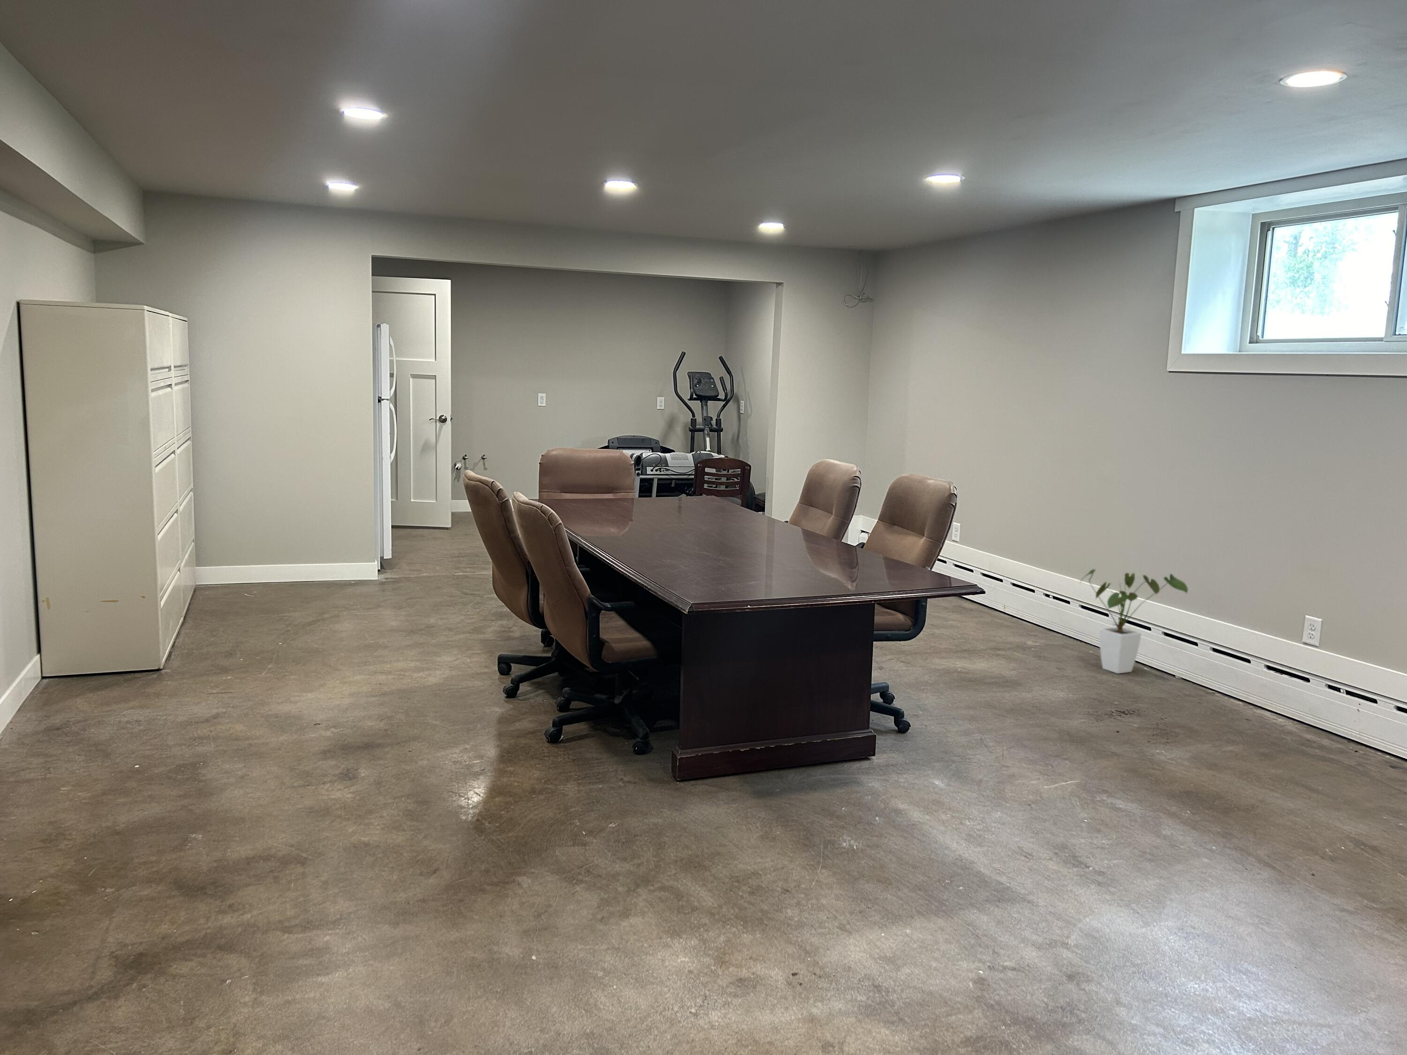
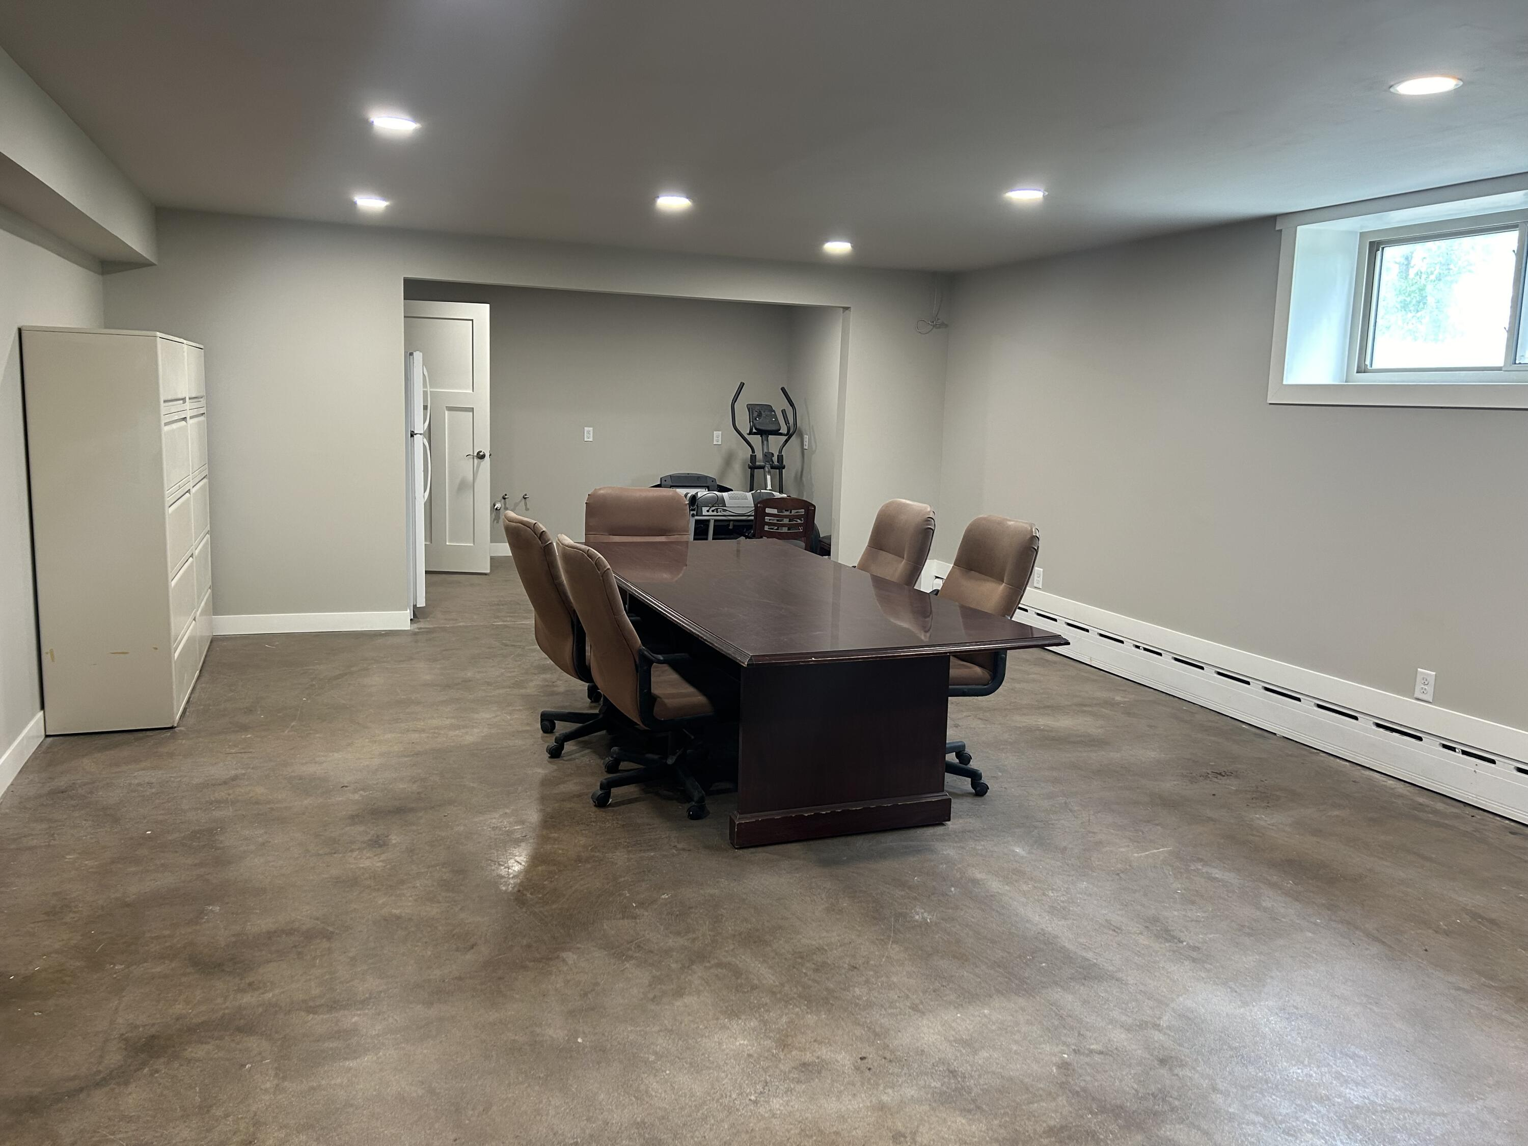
- house plant (1127, 622)
